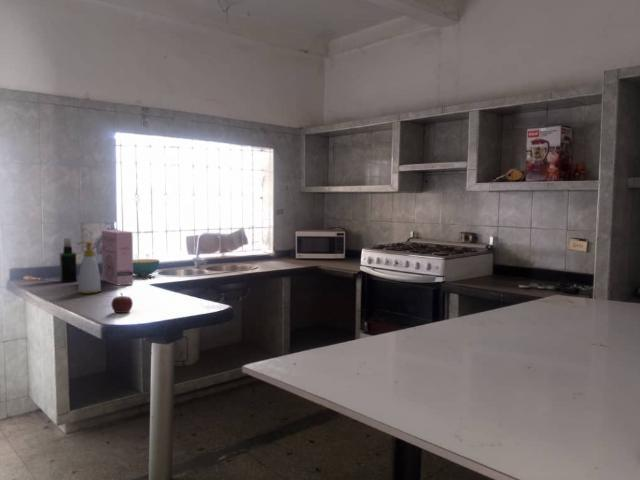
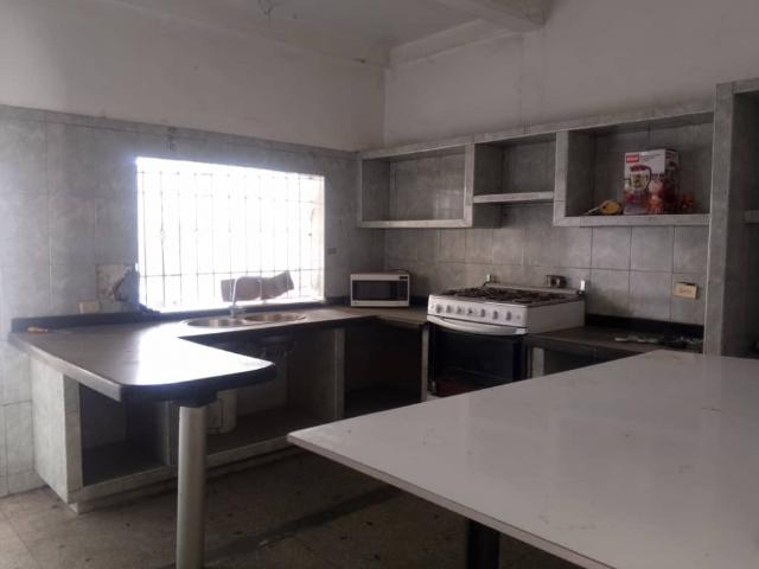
- spray bottle (68, 259)
- soap bottle (89, 267)
- cereal box (117, 256)
- cereal bowl (143, 268)
- fruit (122, 302)
